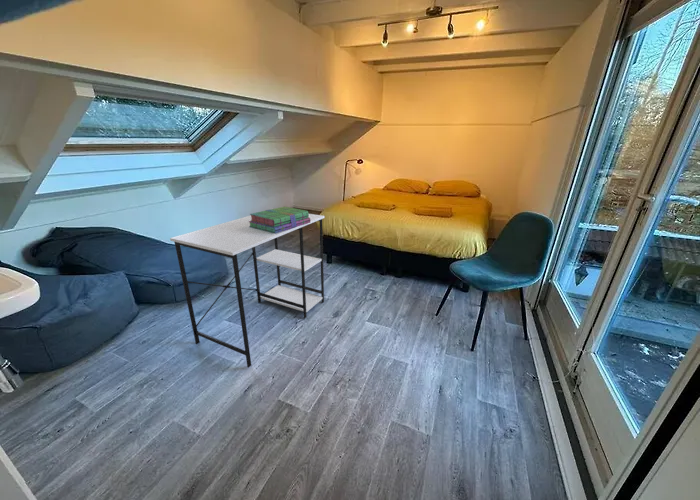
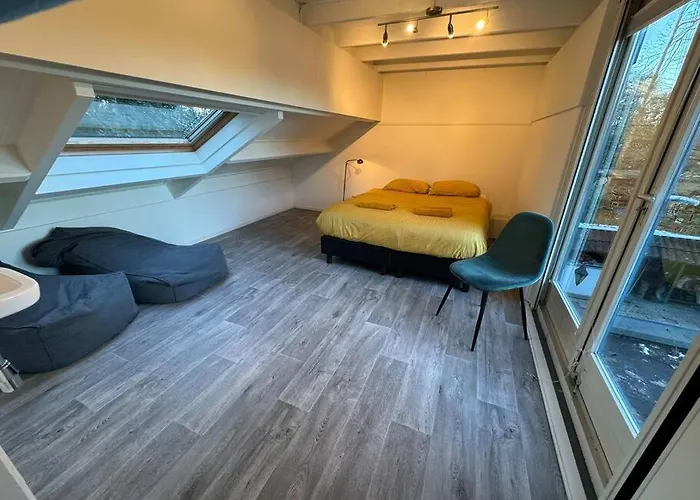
- stack of books (280, 218)
- desk (258, 278)
